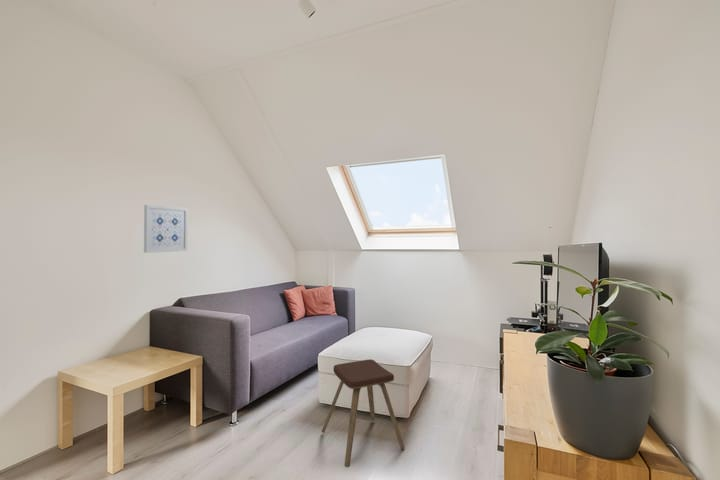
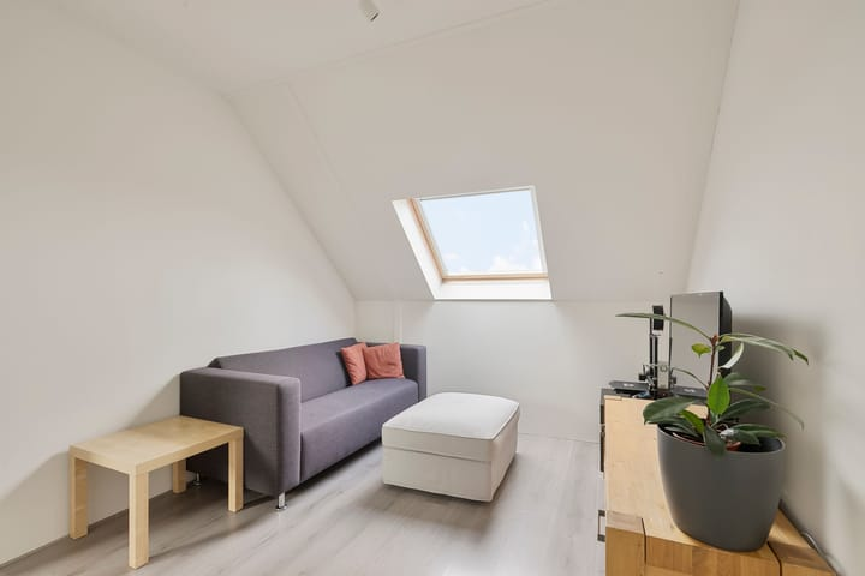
- wall art (167, 229)
- music stool (357, 405)
